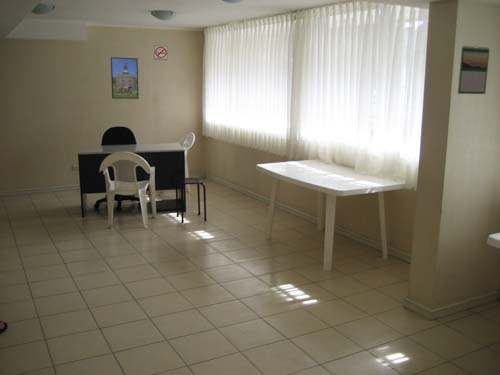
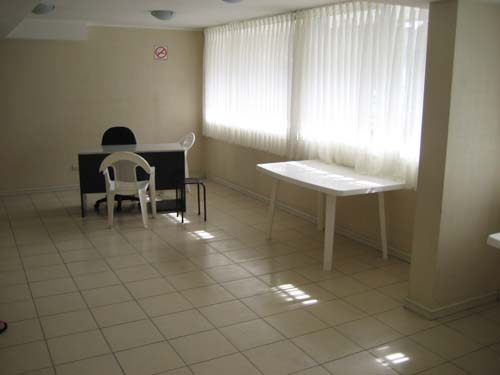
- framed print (124, 78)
- calendar (473, 70)
